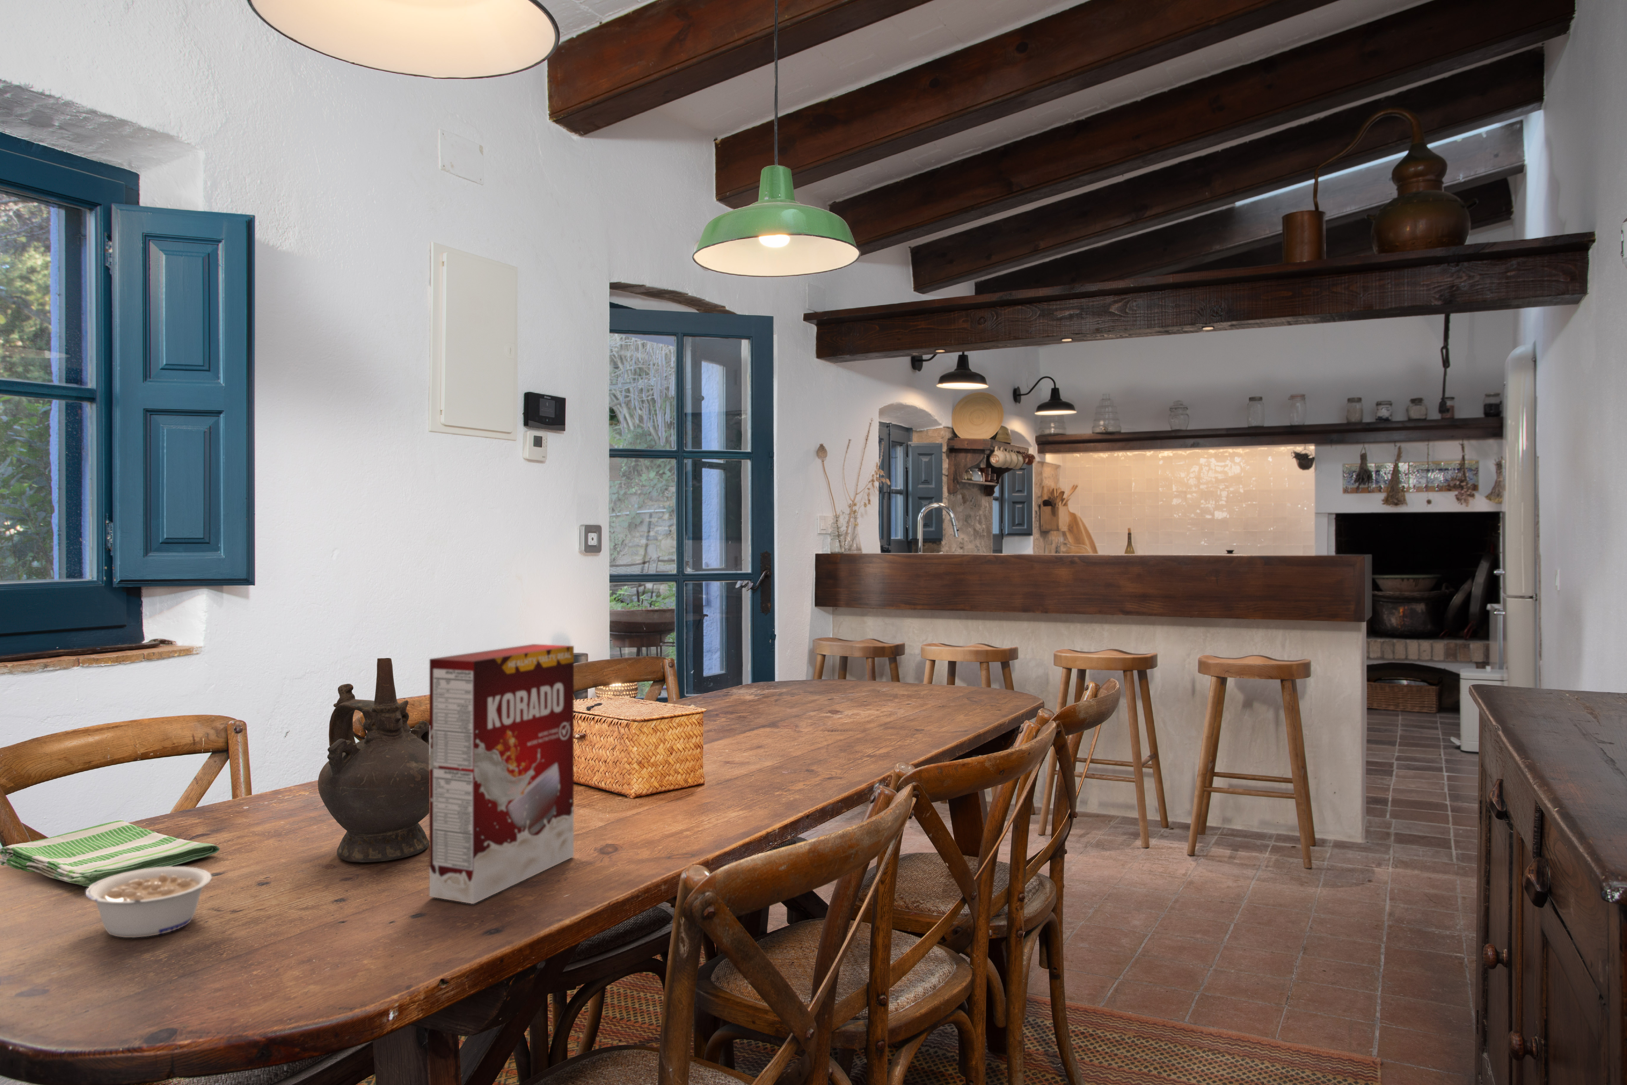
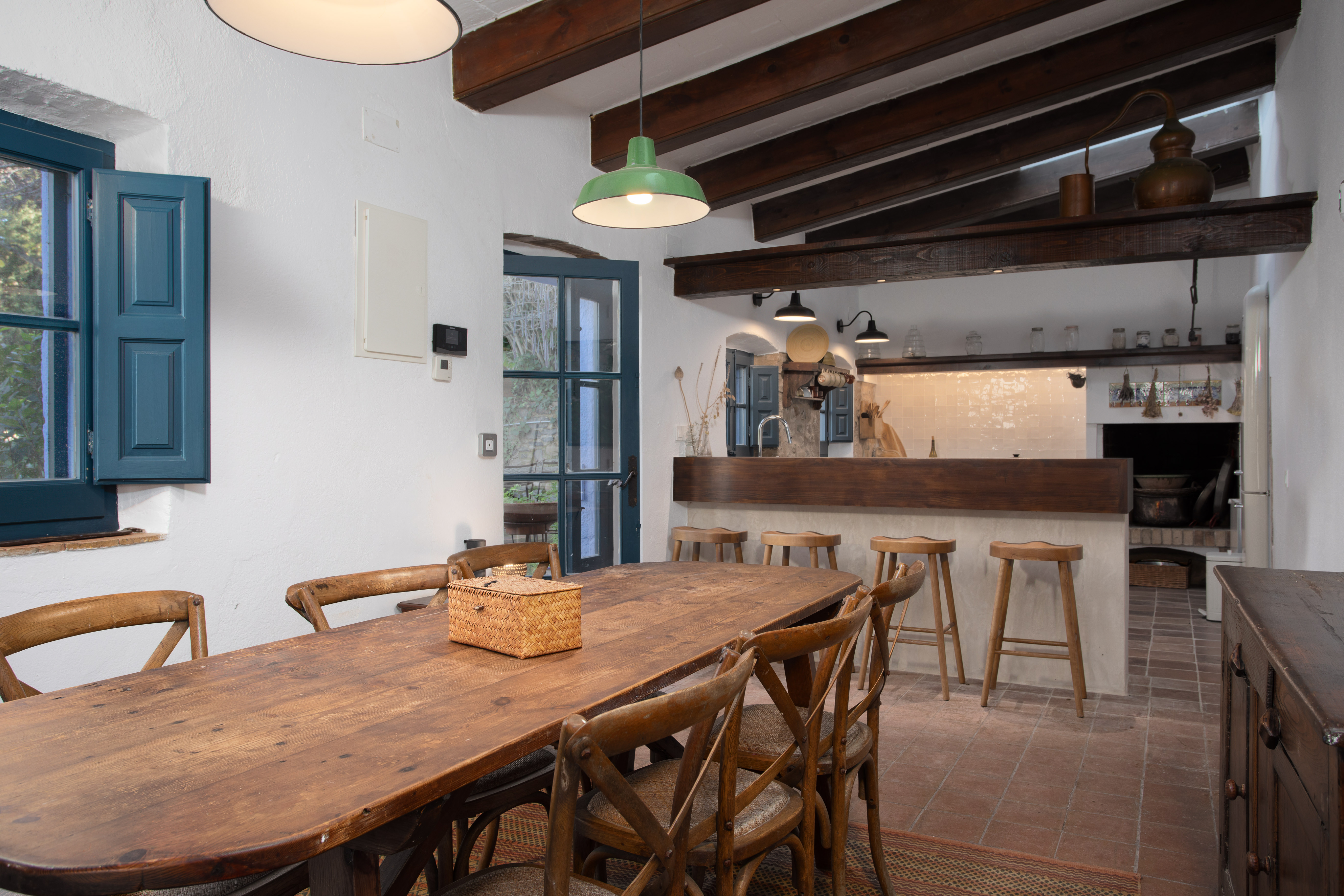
- ceremonial vessel (379, 753)
- cereal box (506, 764)
- legume (153, 900)
- dish towel (108, 850)
